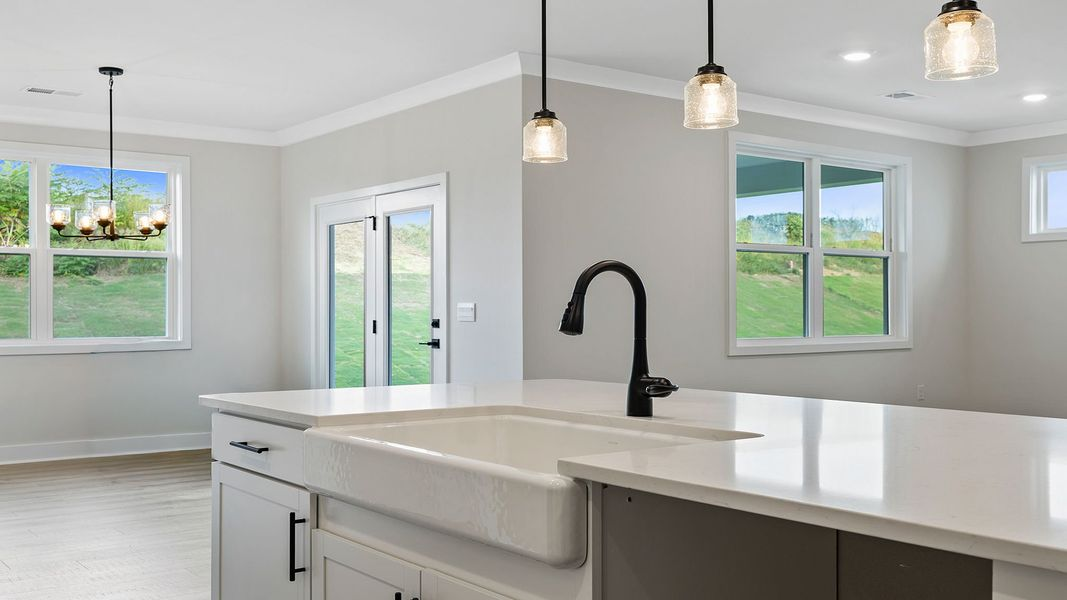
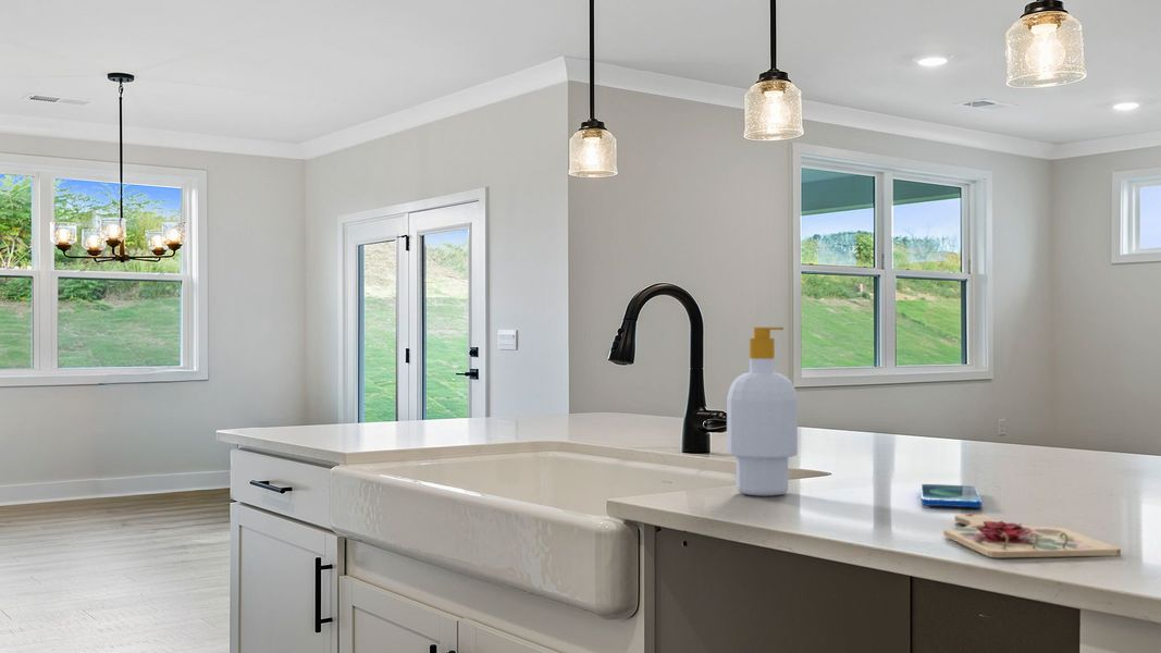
+ soap bottle (762, 409)
+ cutting board (1006, 525)
+ smartphone (949, 494)
